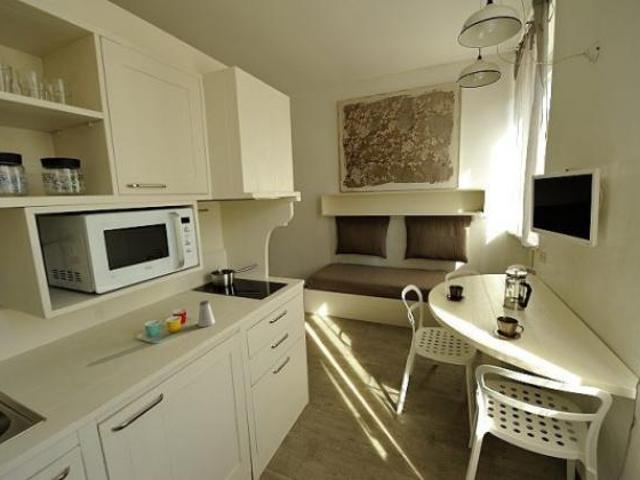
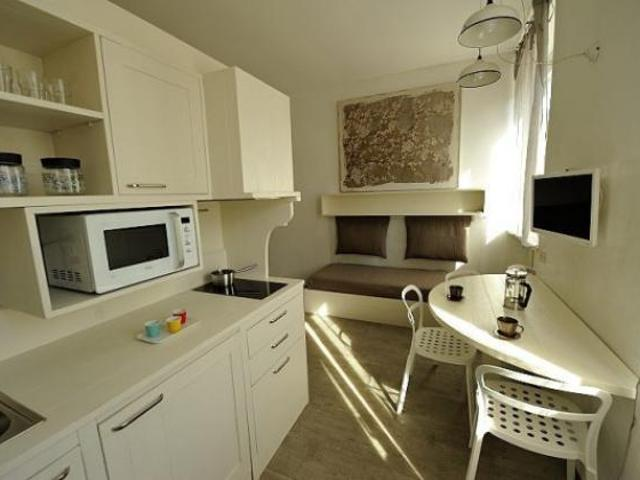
- saltshaker (205, 312)
